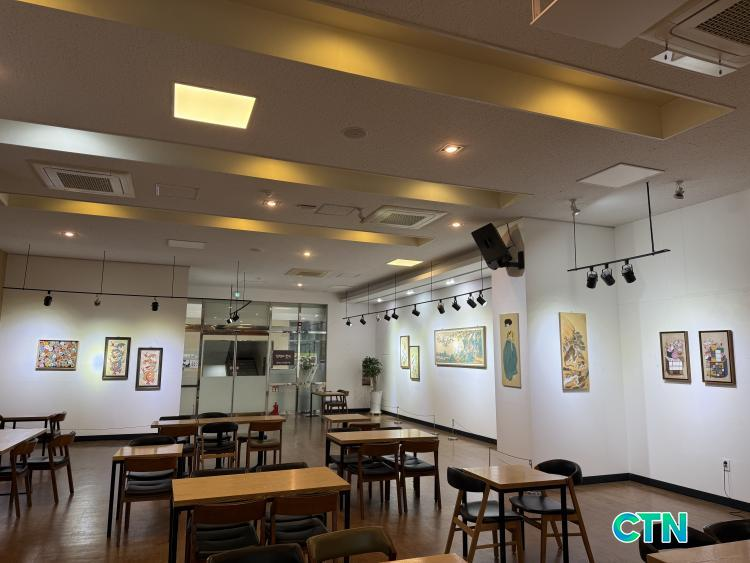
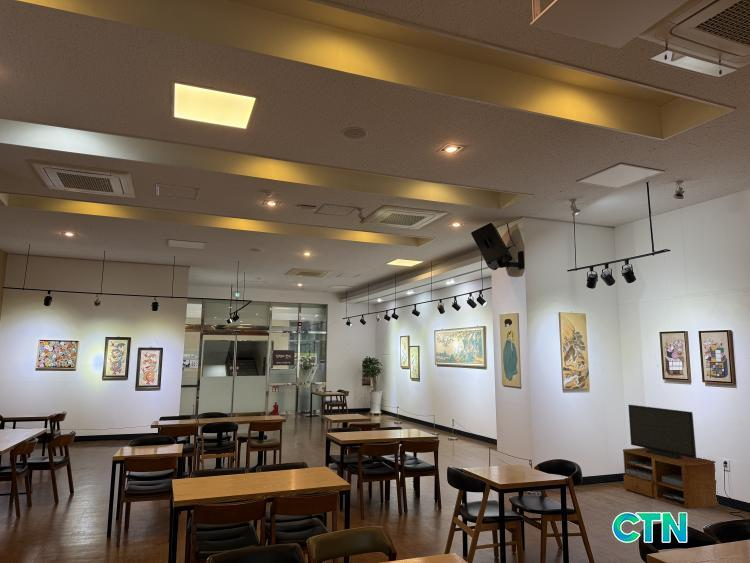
+ tv stand (664, 451)
